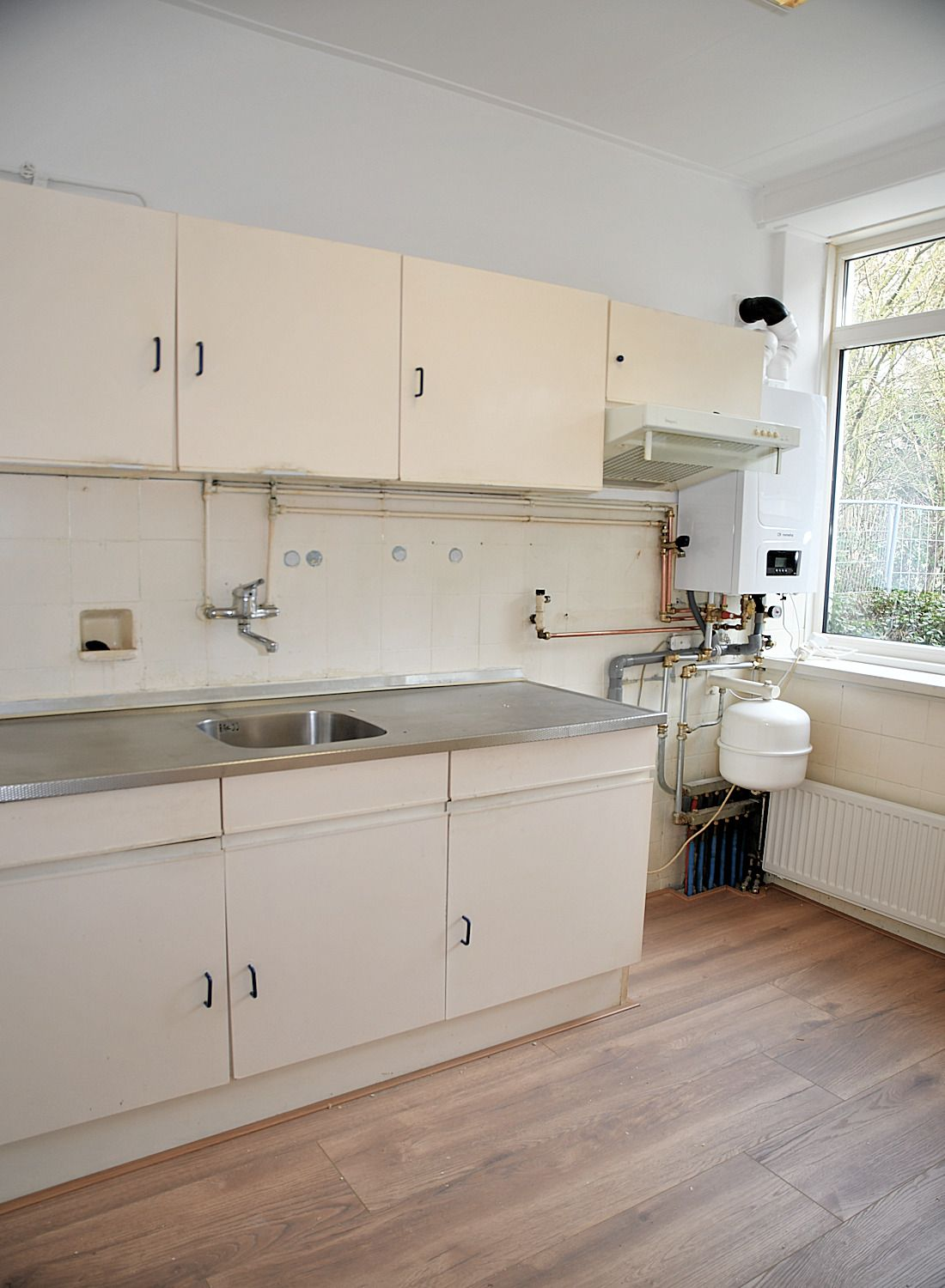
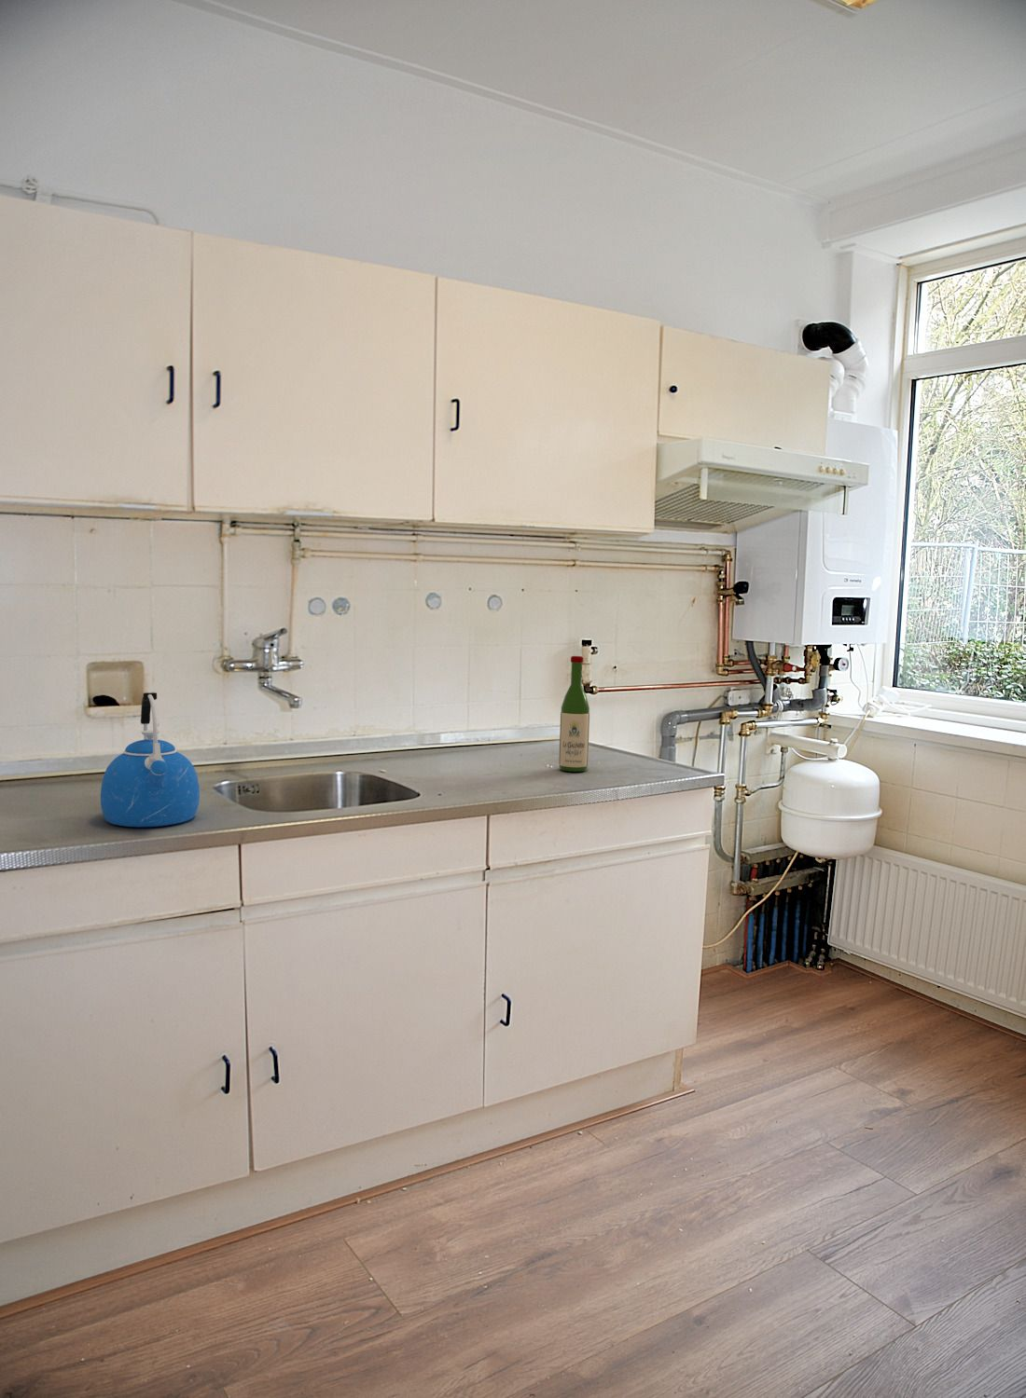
+ wine bottle (574, 713)
+ kettle (151, 757)
